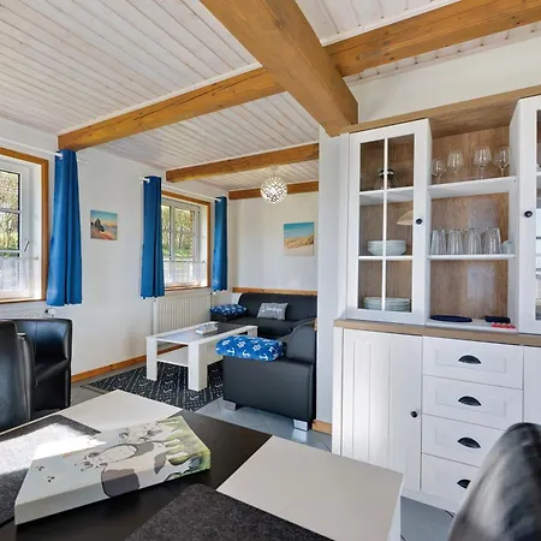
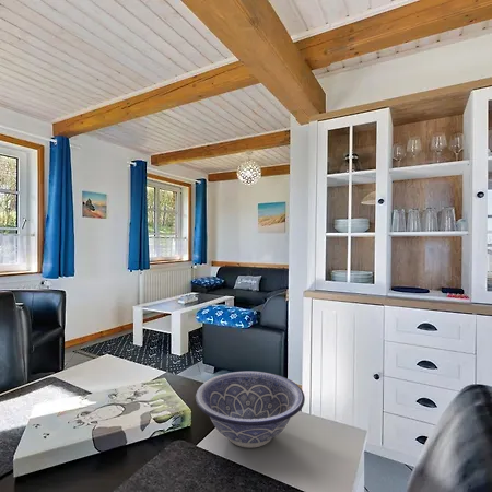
+ decorative bowl (249, 412)
